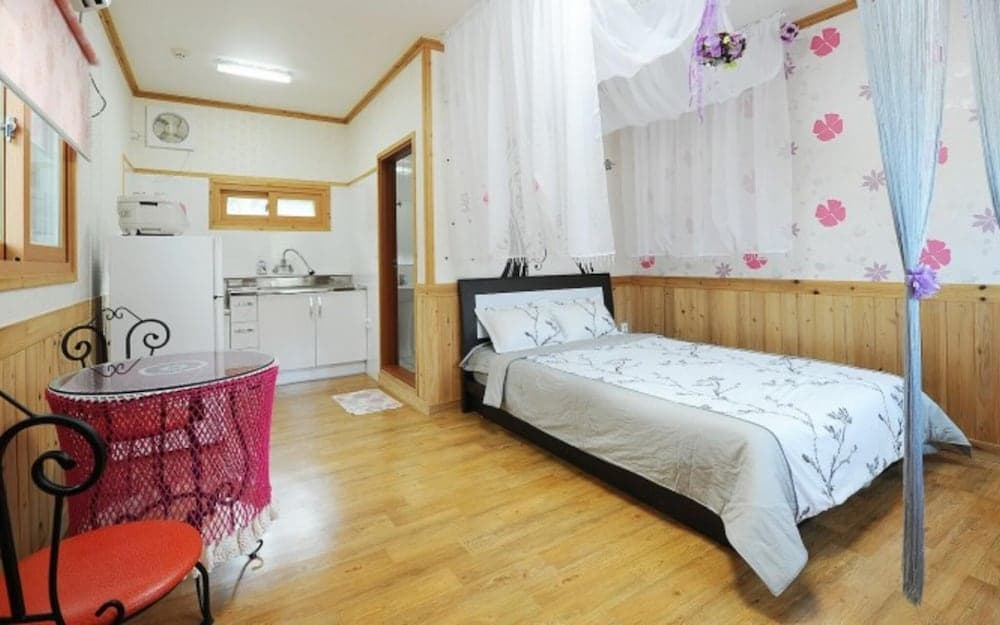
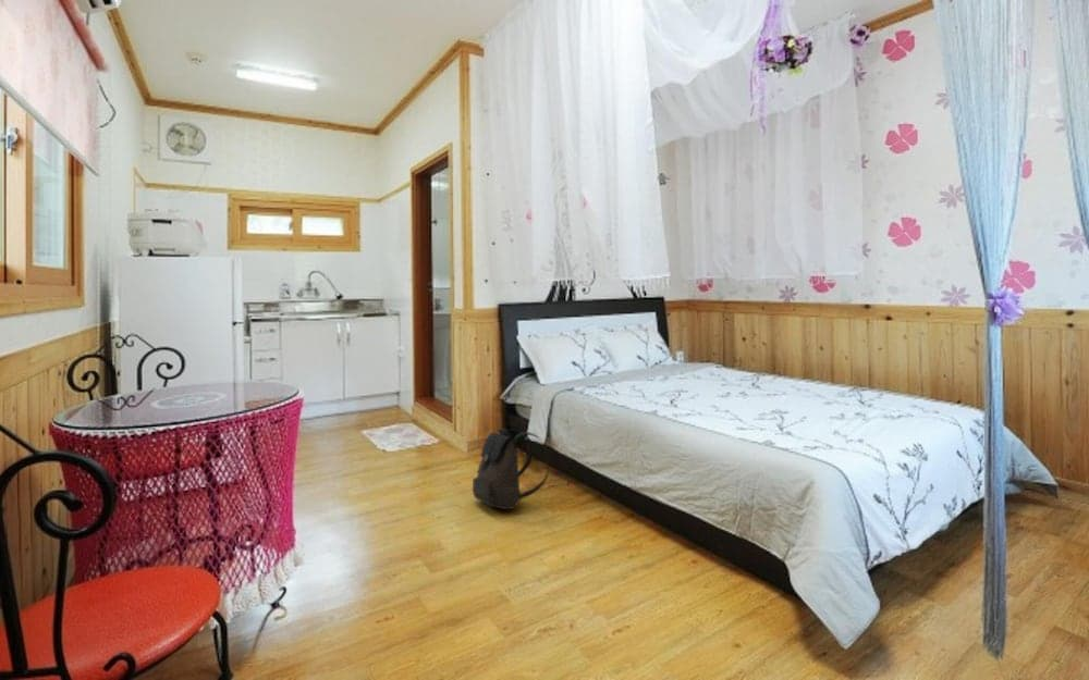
+ backpack (510, 465)
